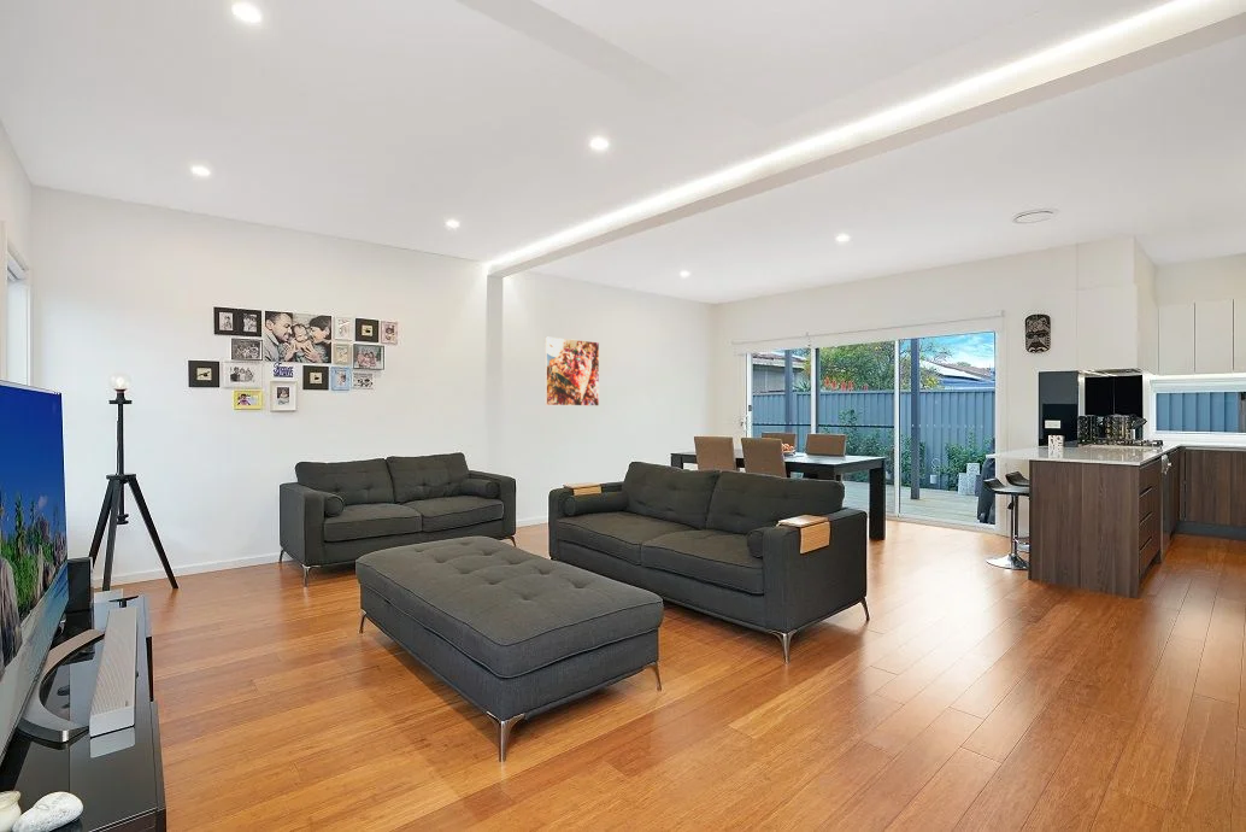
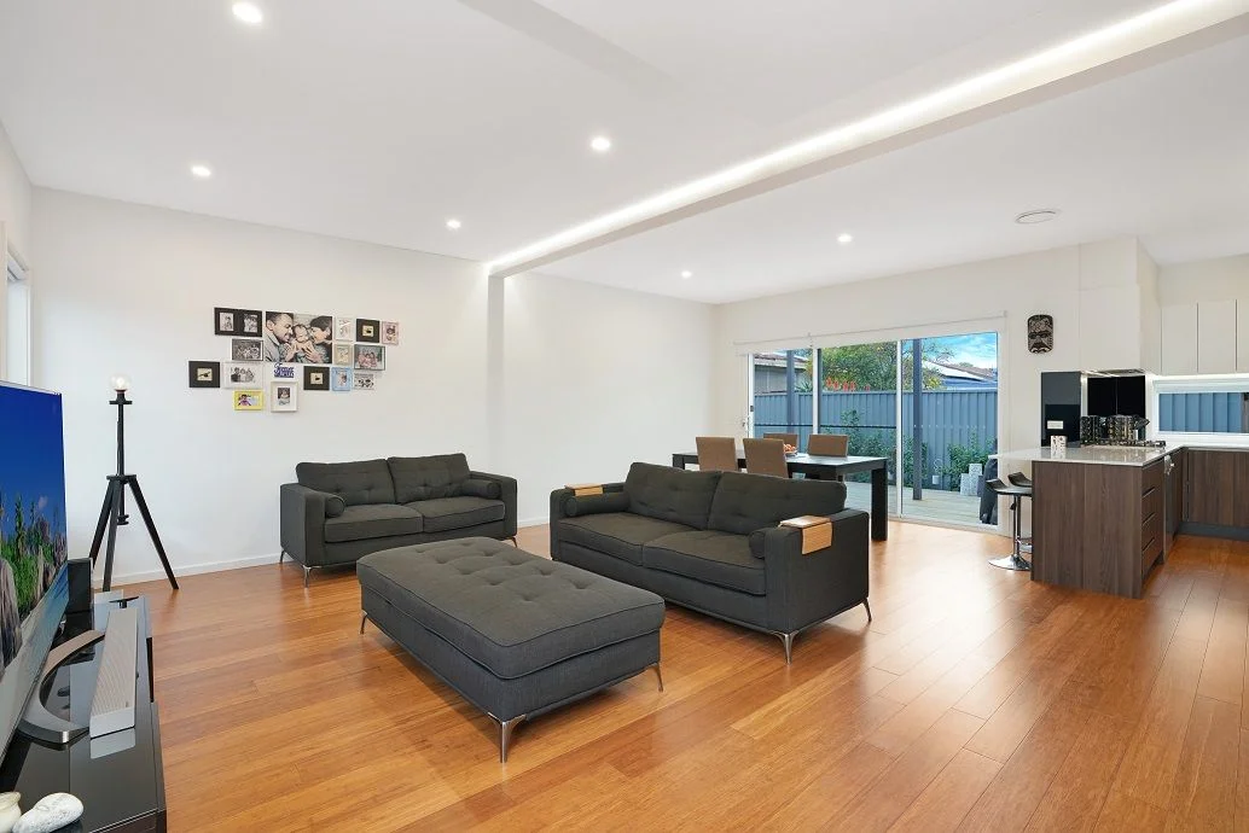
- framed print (572, 373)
